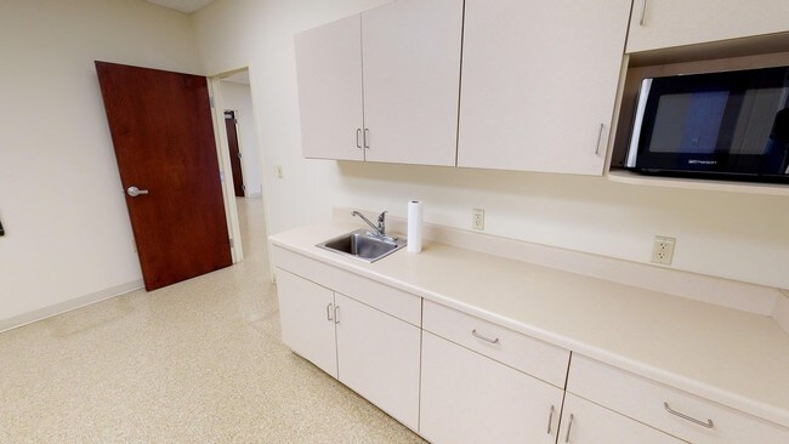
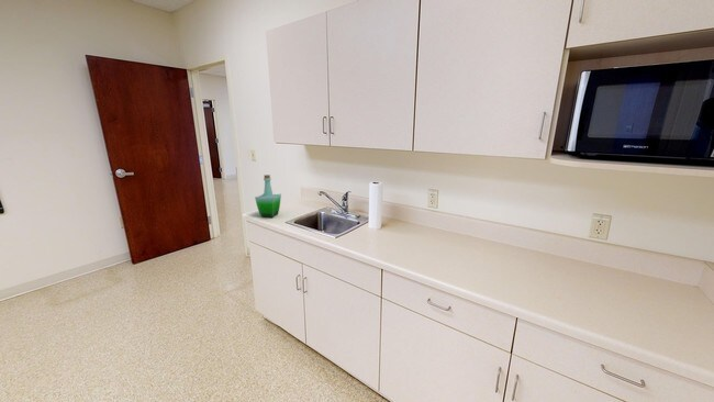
+ bottle (268, 196)
